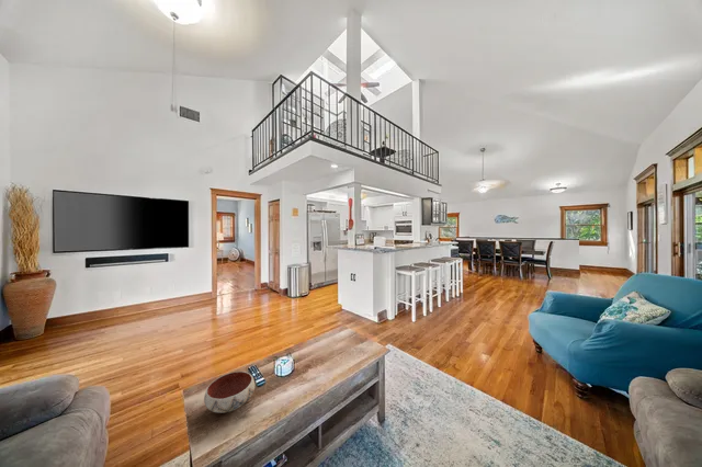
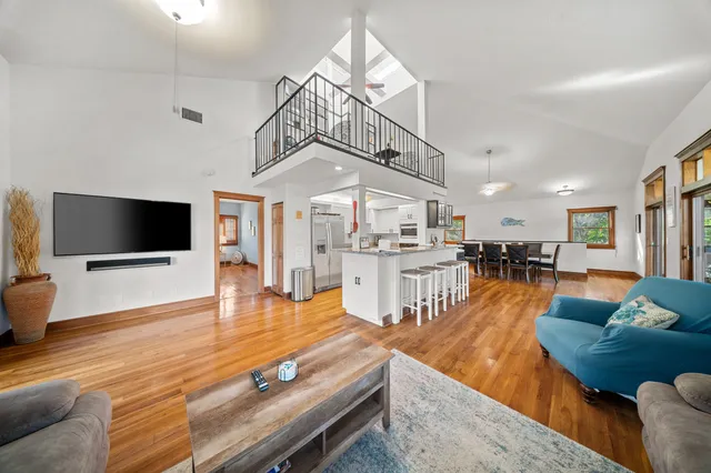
- bowl (230, 395)
